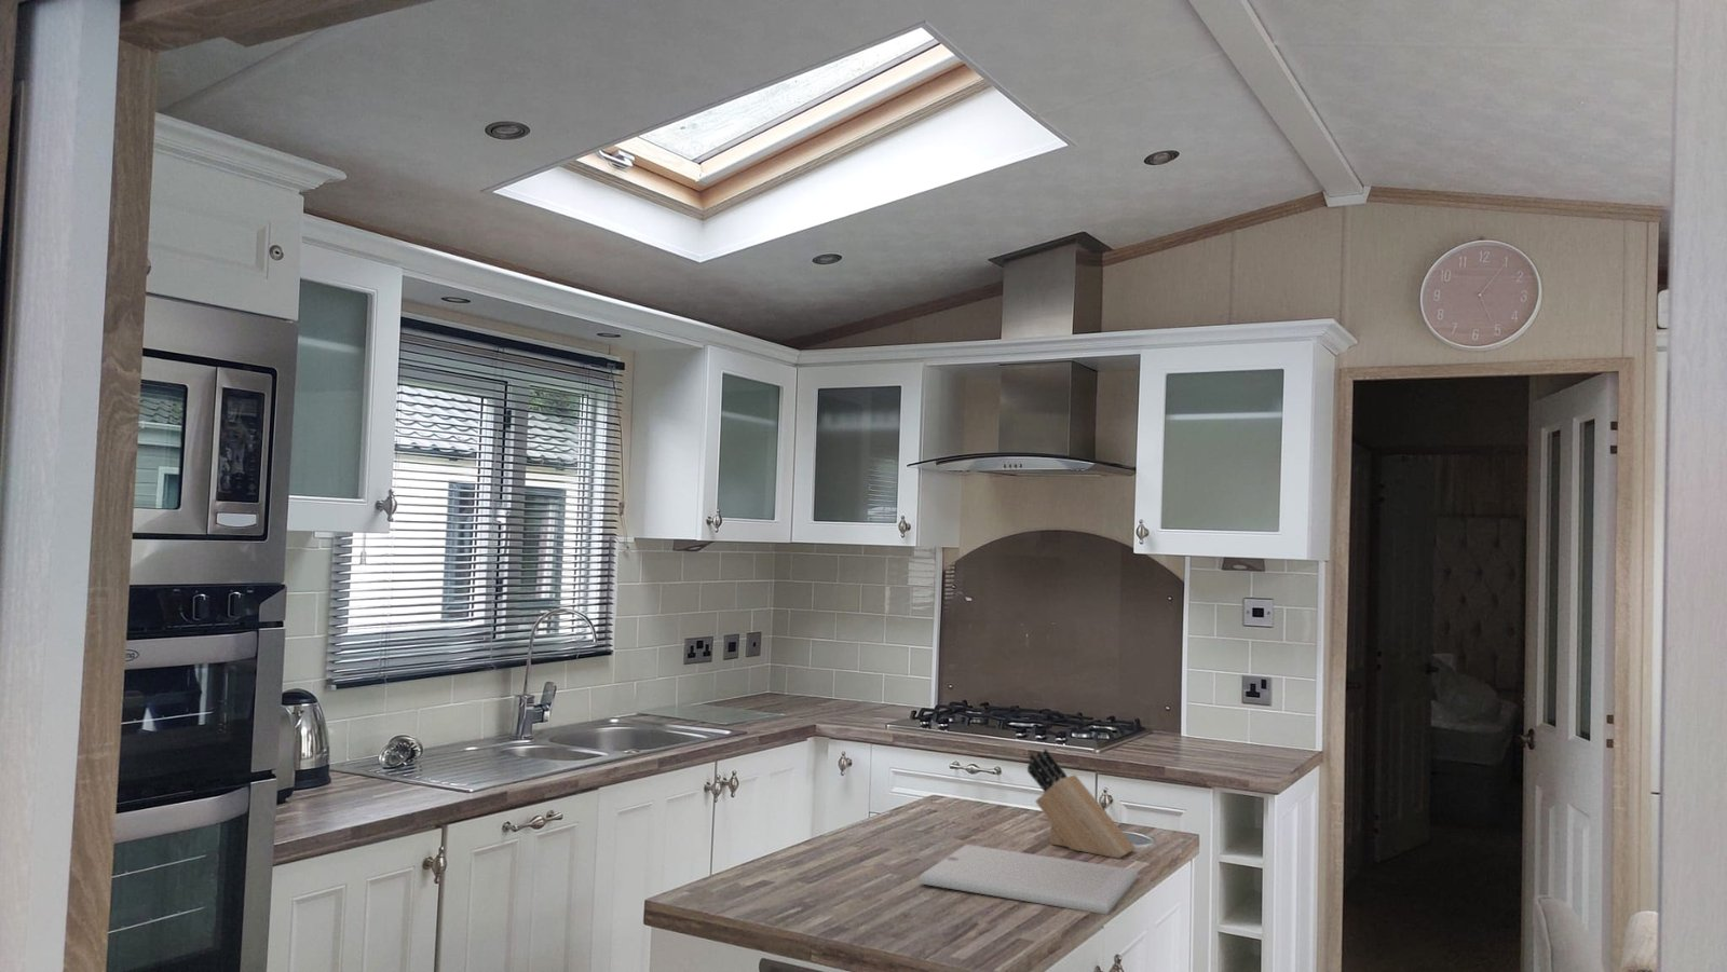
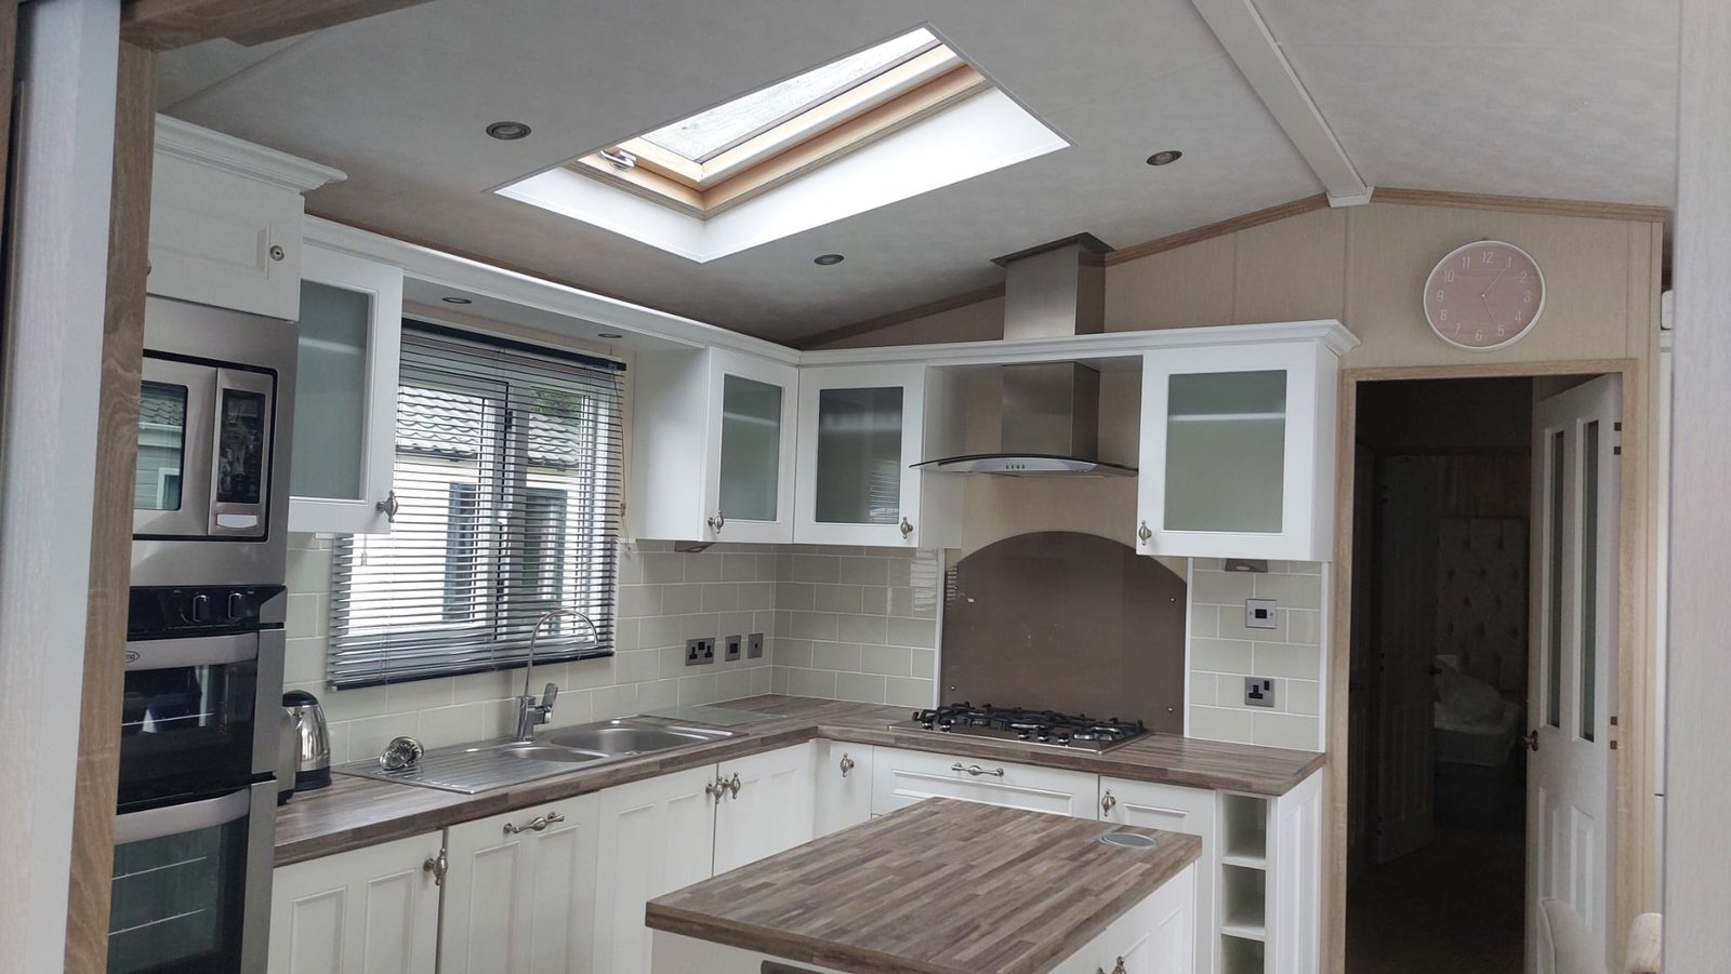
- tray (1030, 876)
- knife block (1077, 800)
